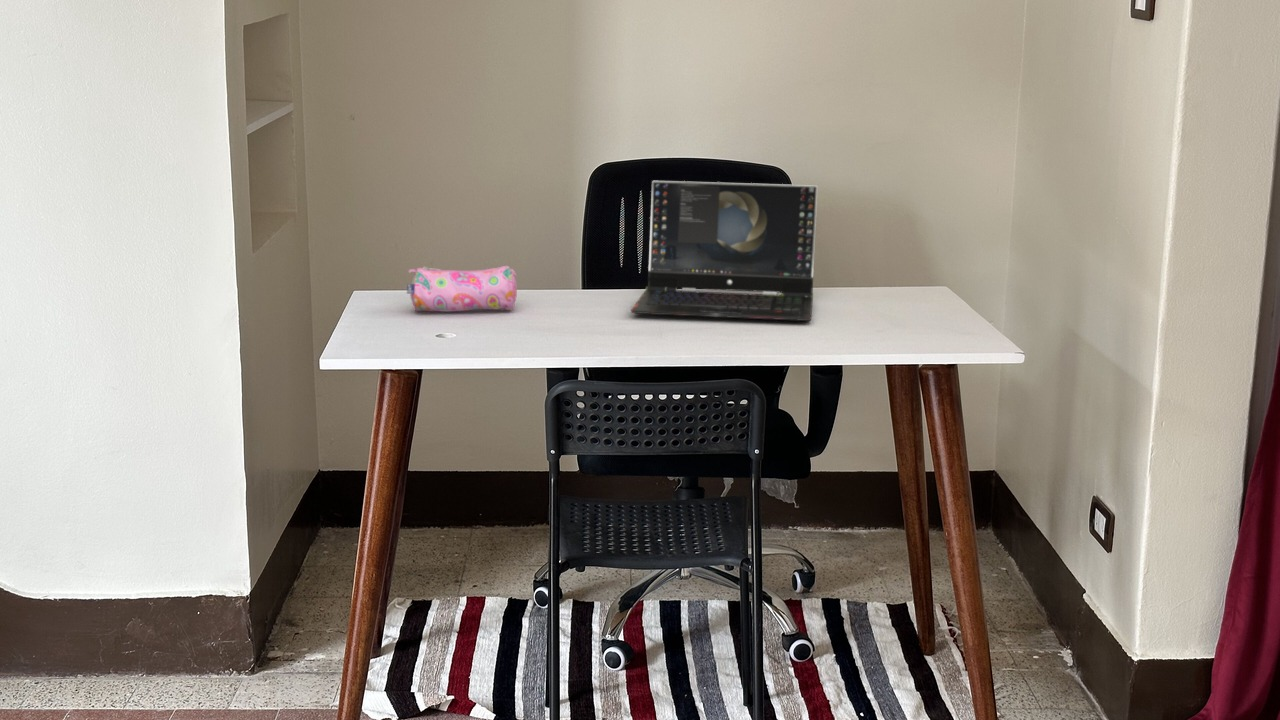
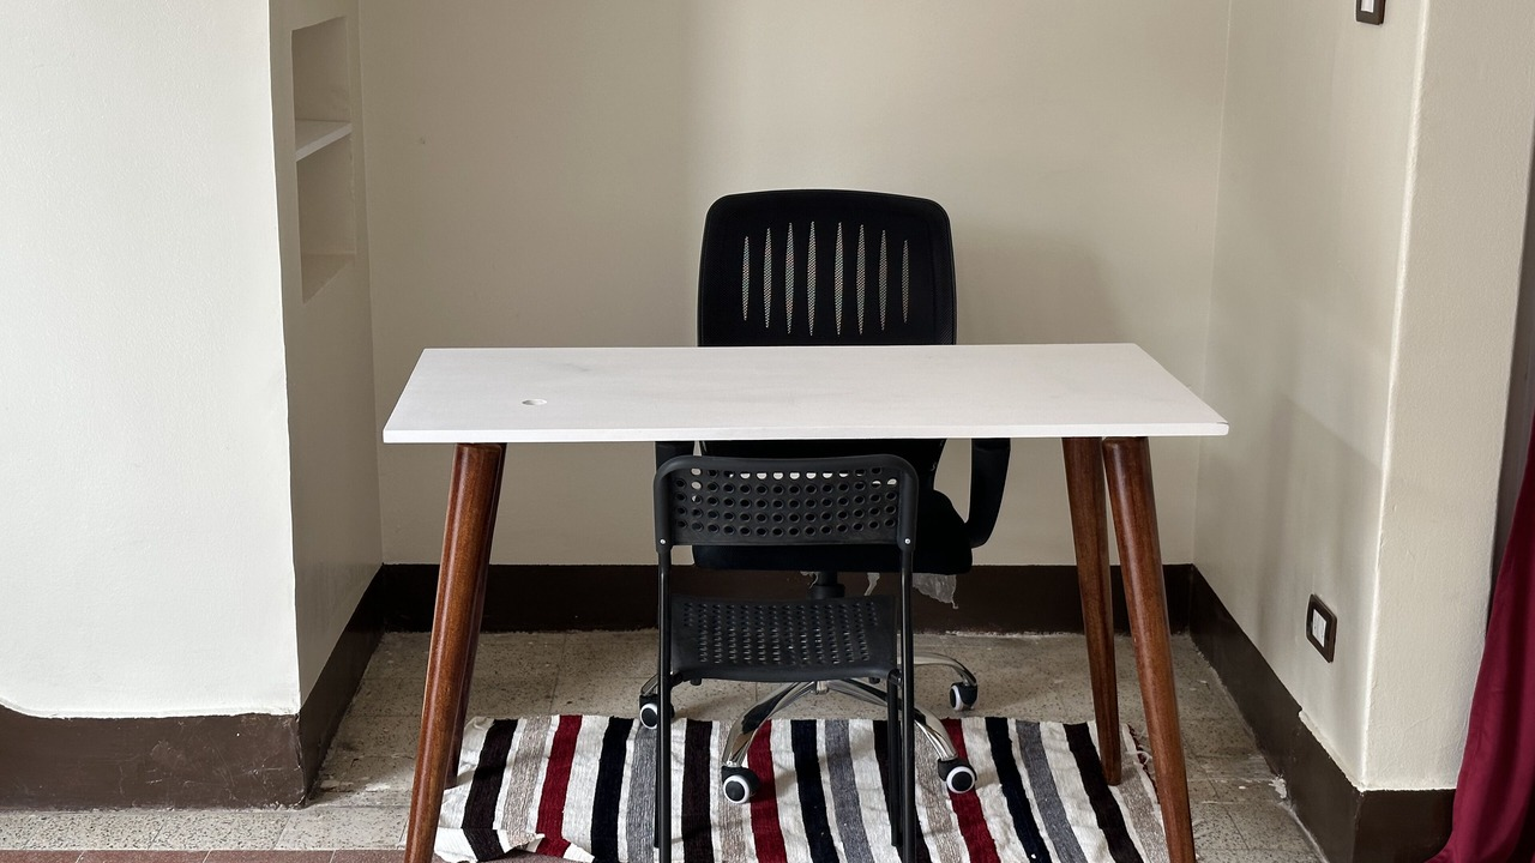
- pencil case (462, 288)
- laptop computer (727, 250)
